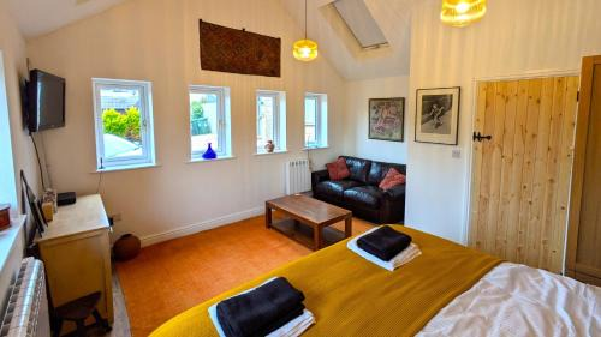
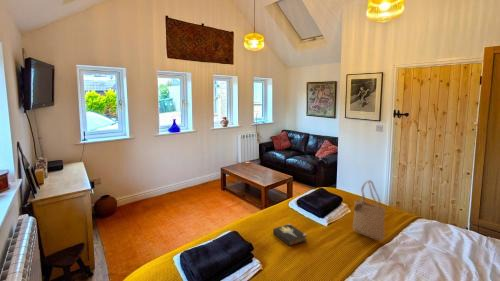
+ hardback book (289, 234)
+ tote bag (368, 208)
